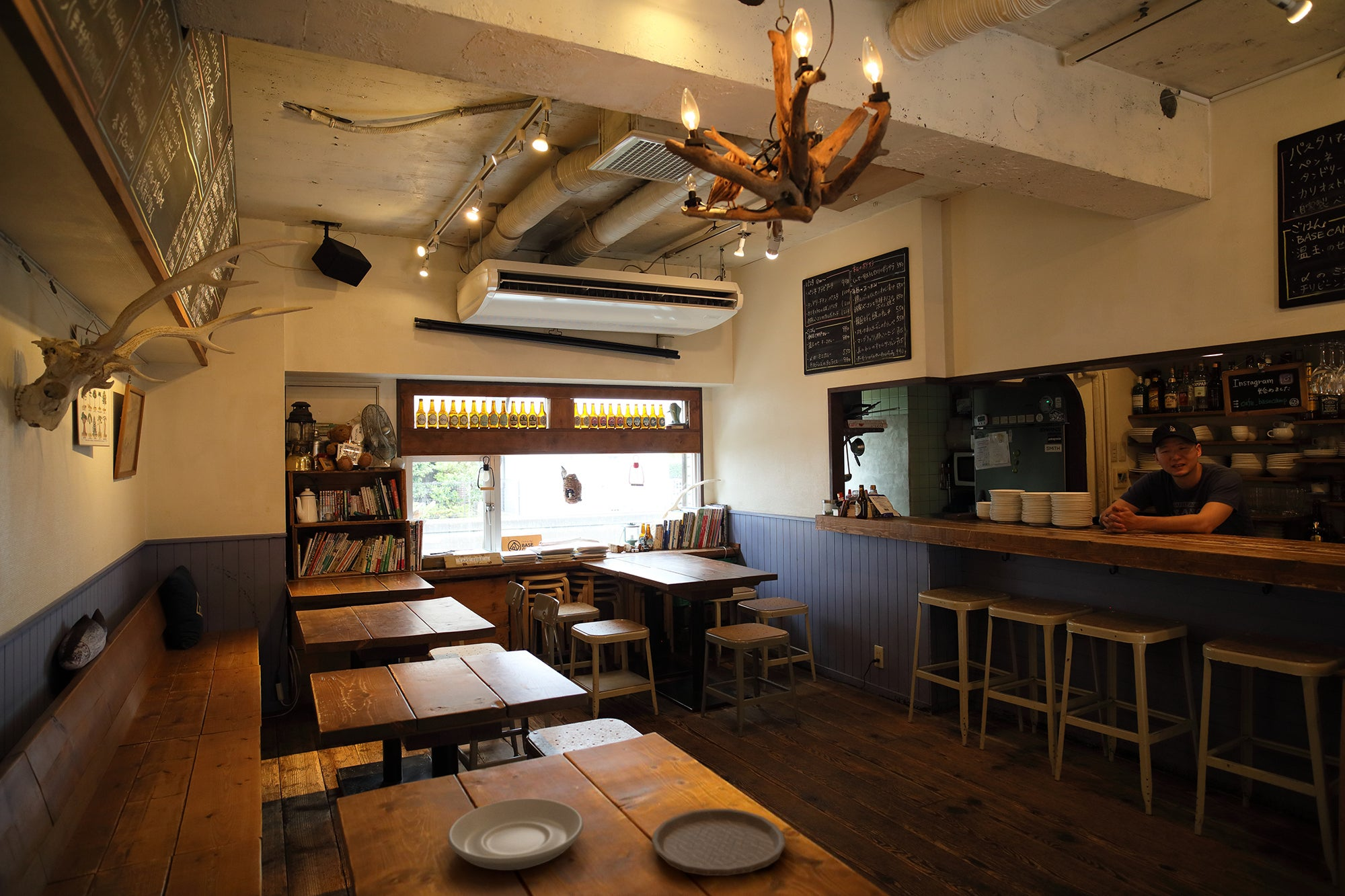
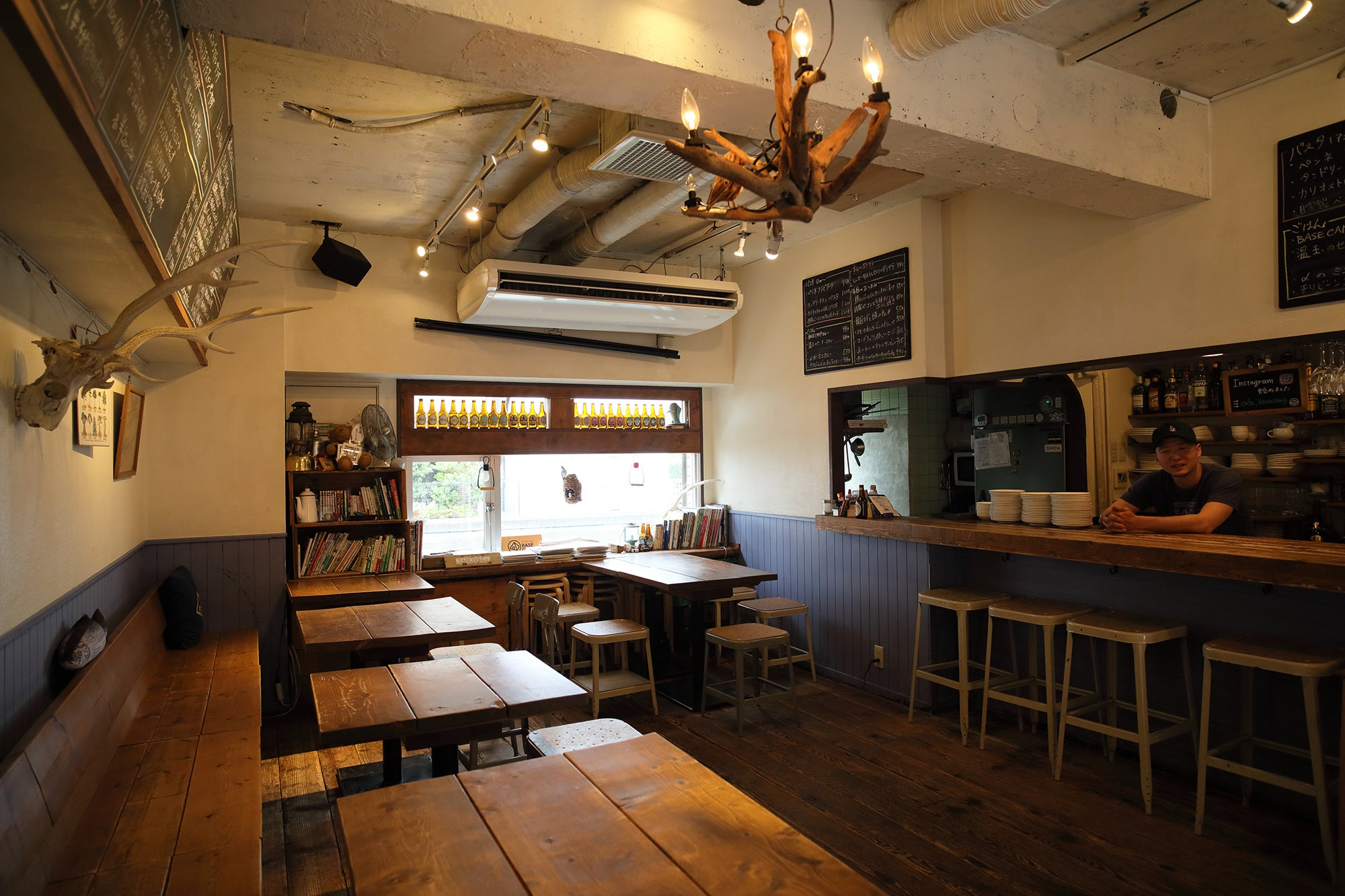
- plate (516, 836)
- plate (718, 842)
